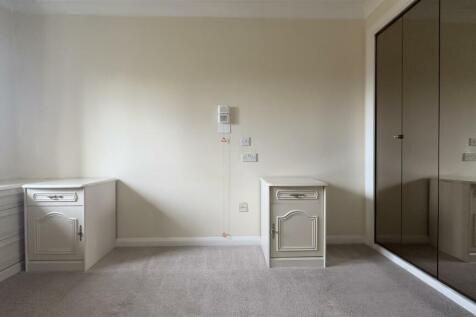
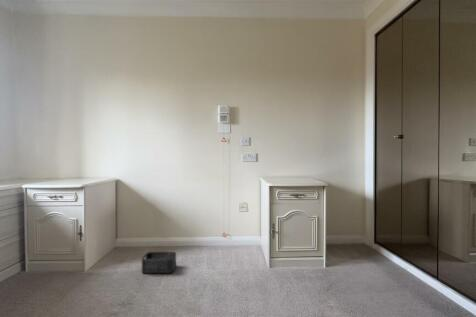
+ storage bin (159, 262)
